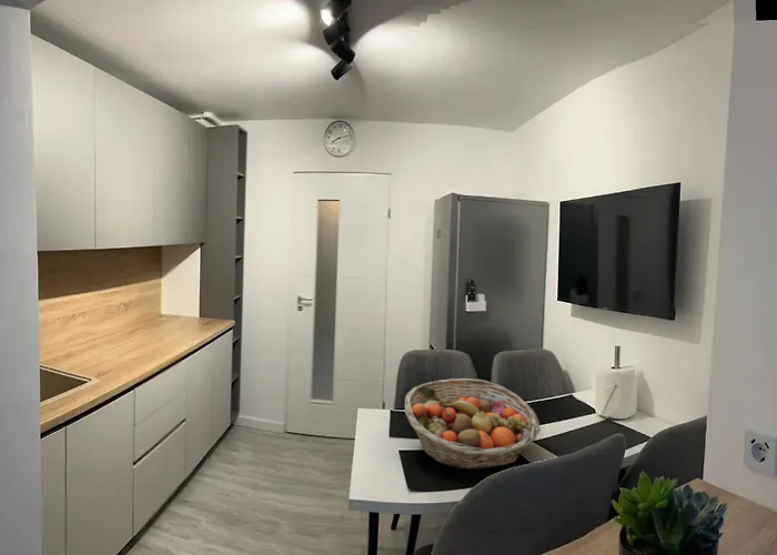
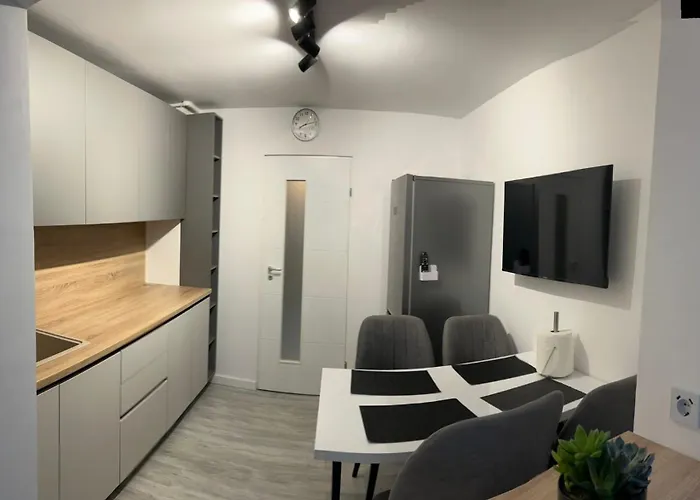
- fruit basket (470, 421)
